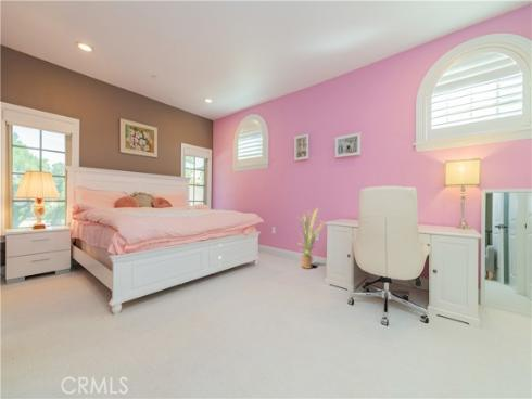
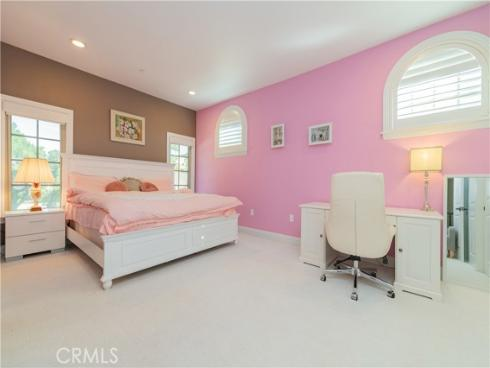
- house plant (306, 237)
